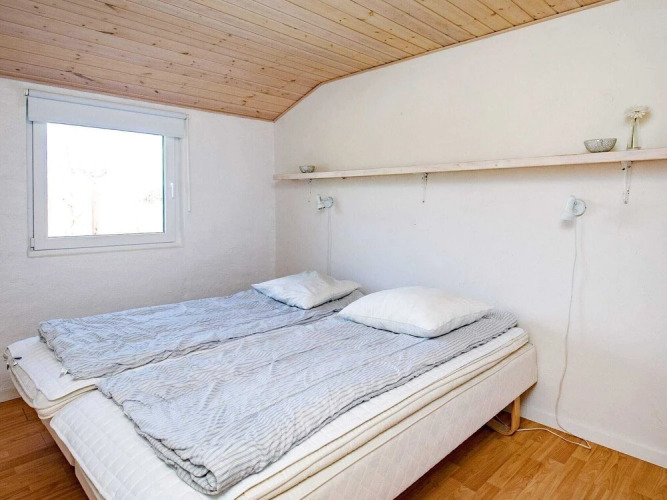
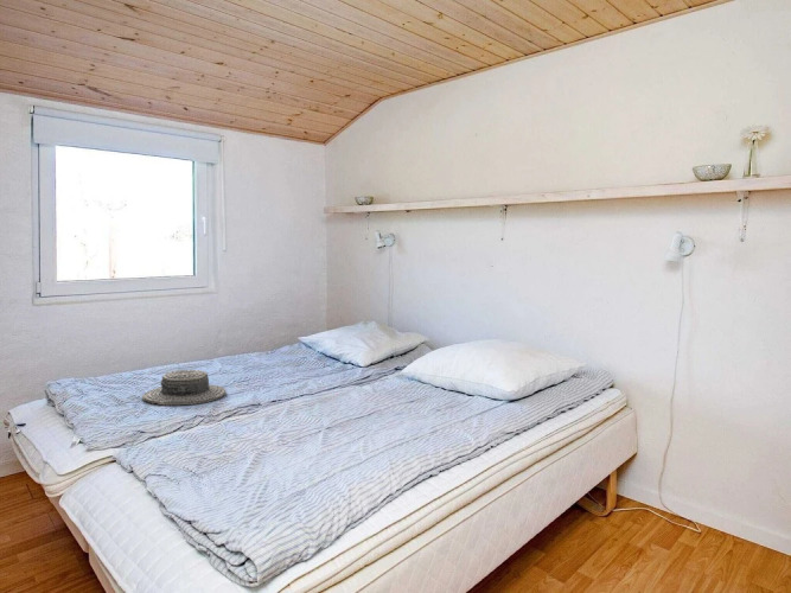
+ boater hat (191, 376)
